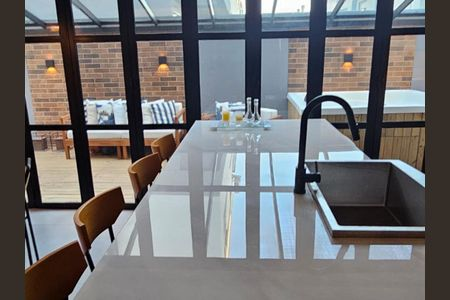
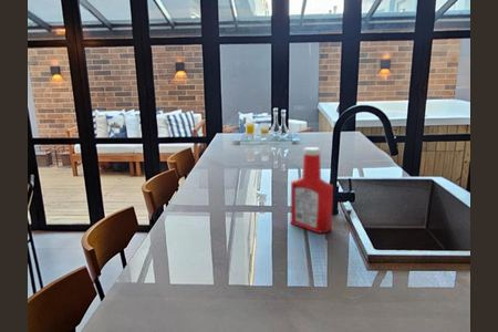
+ soap bottle (311, 187)
